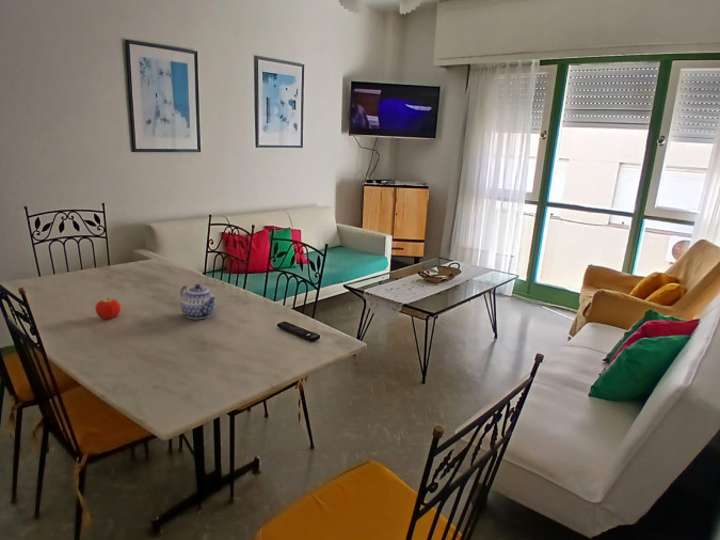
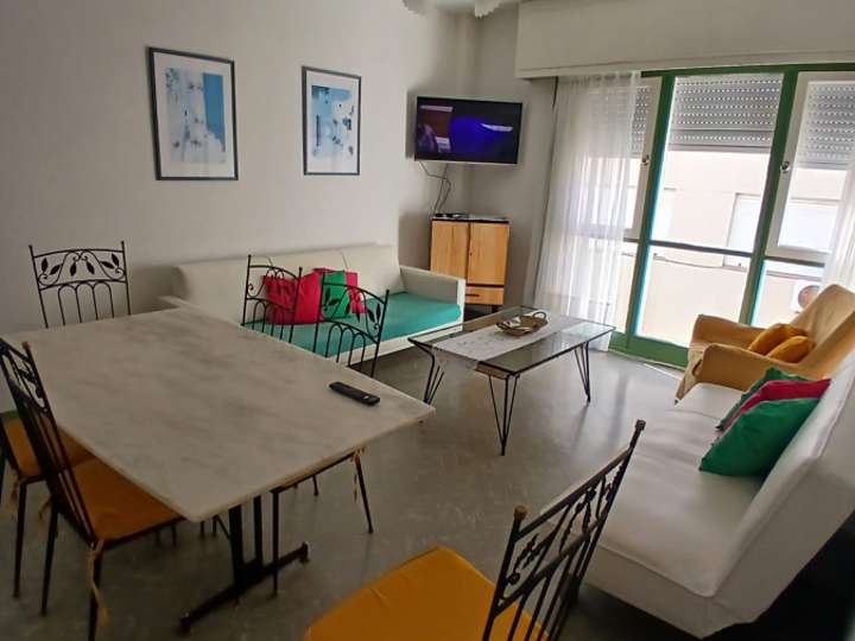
- teapot (198, 300)
- fruit (107, 307)
